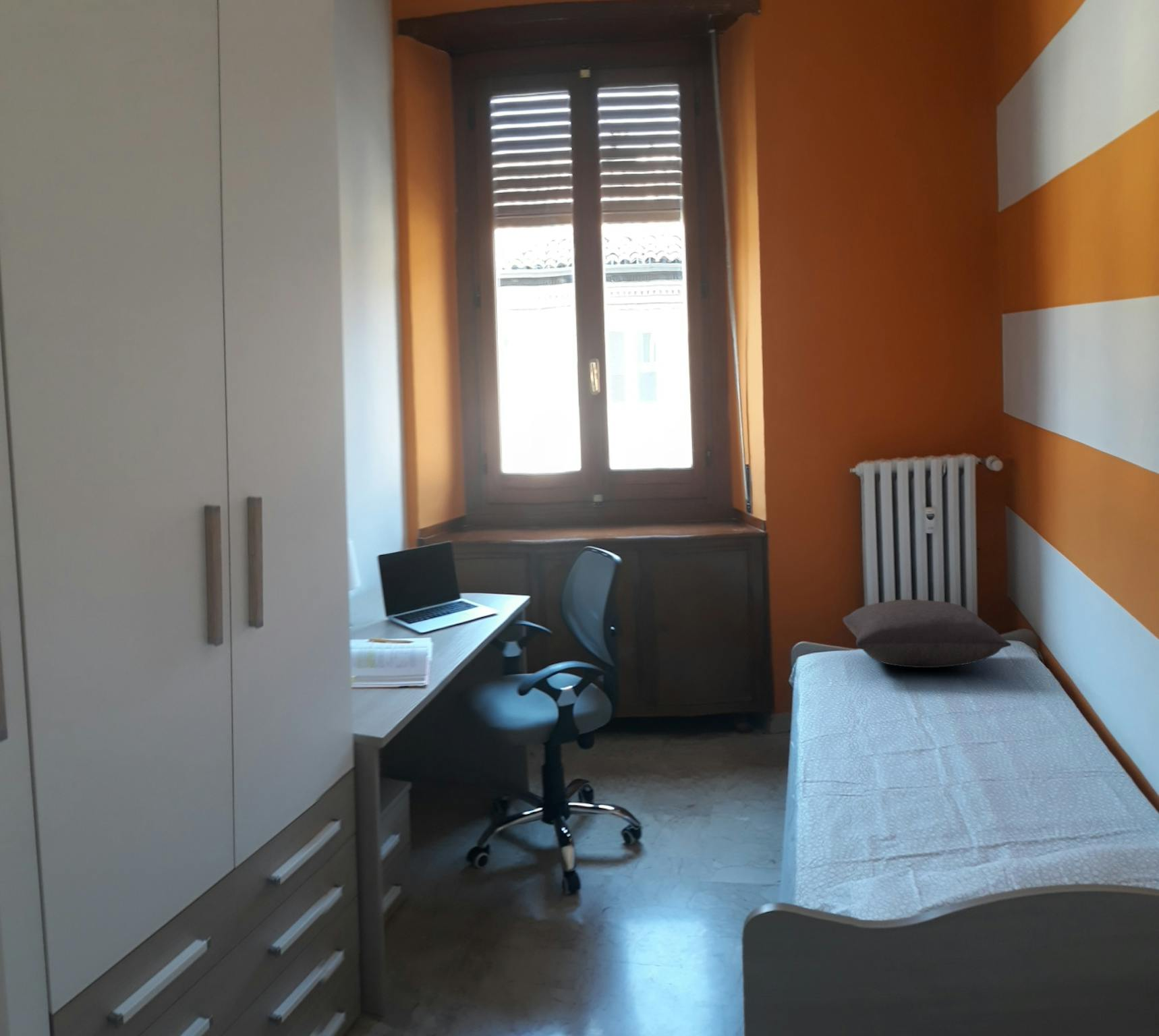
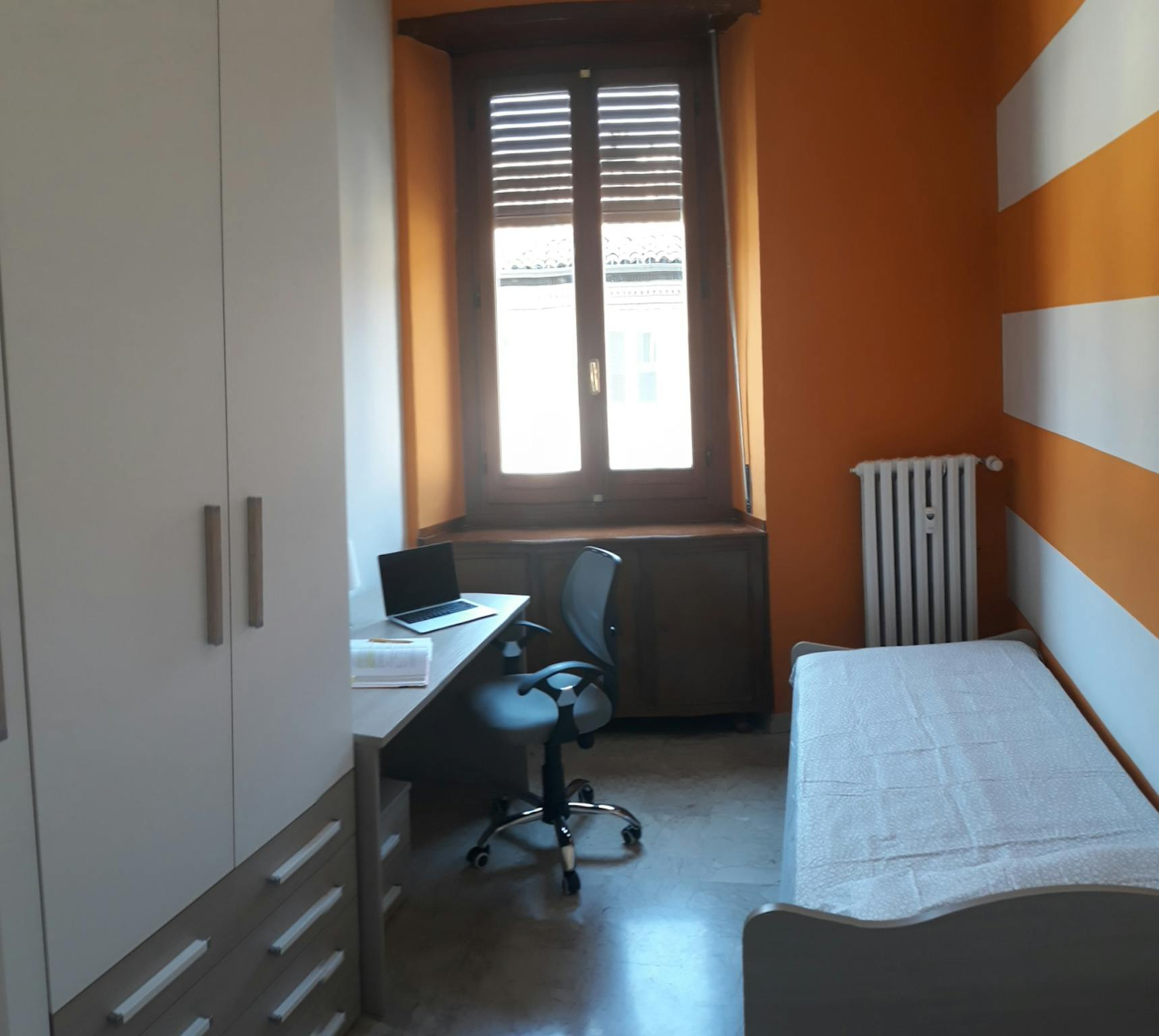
- pillow (921, 633)
